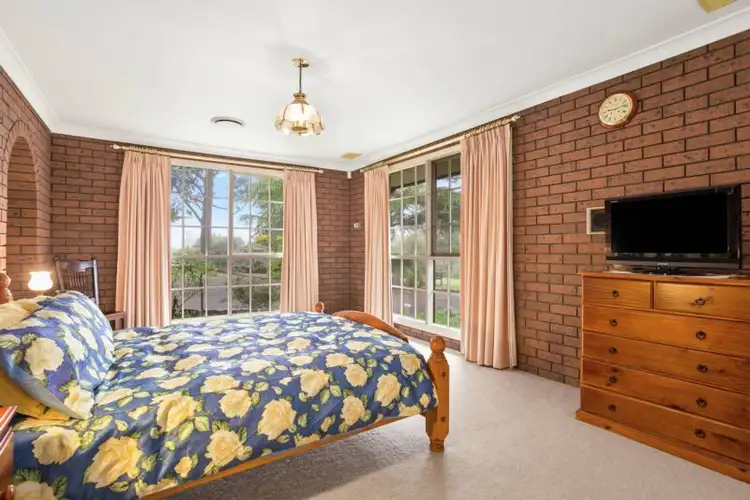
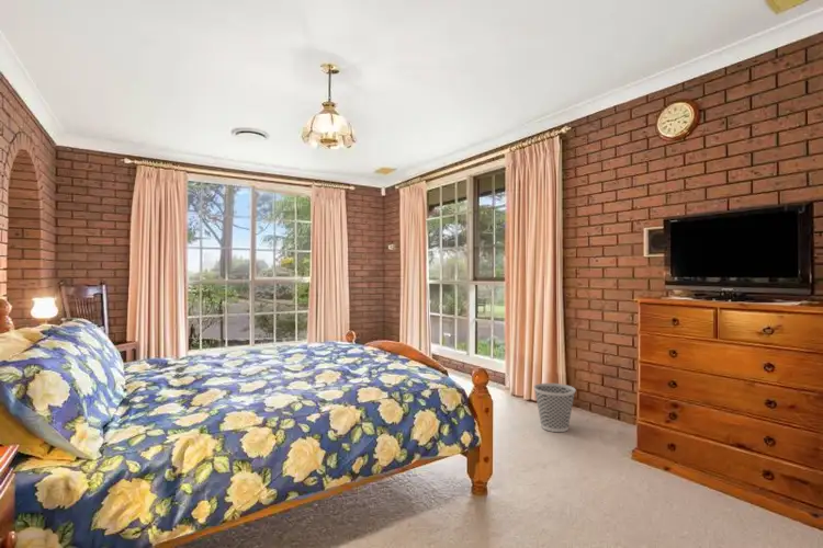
+ wastebasket (554, 407)
